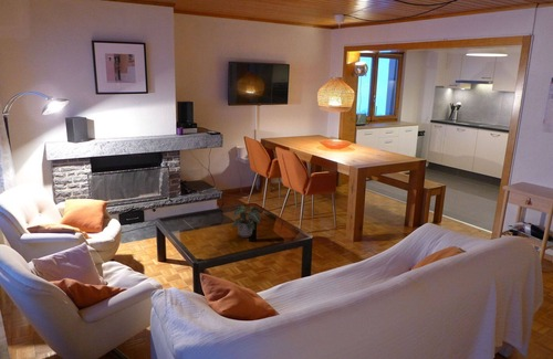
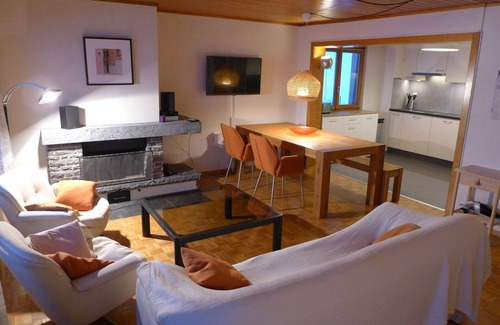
- potted plant (246, 221)
